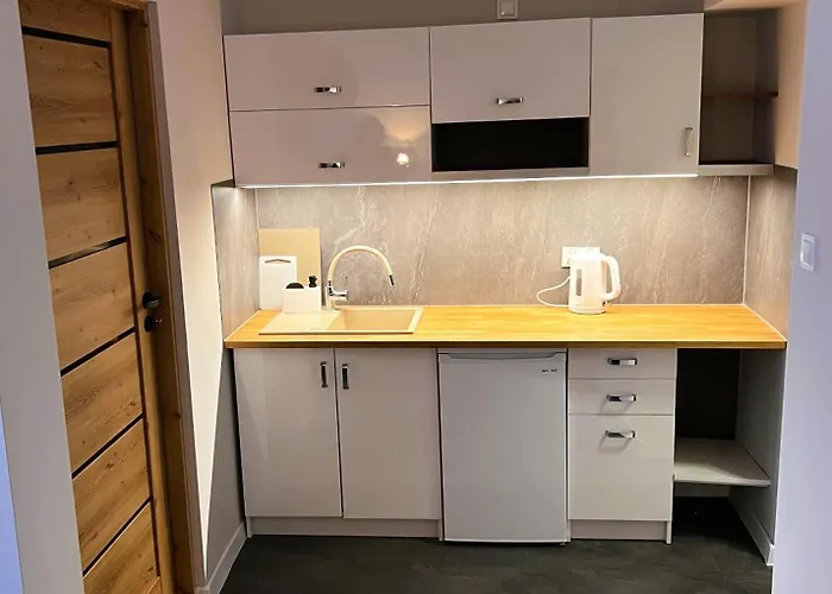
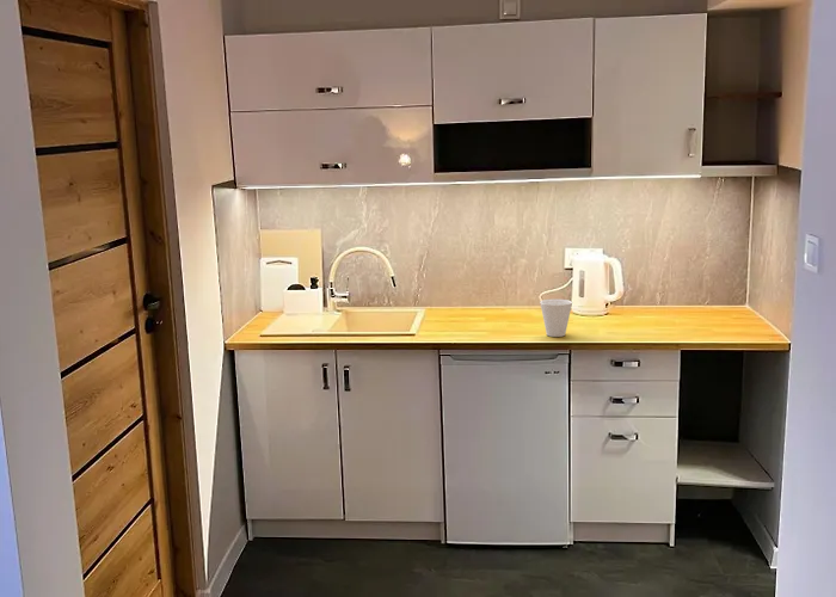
+ cup (555, 318)
